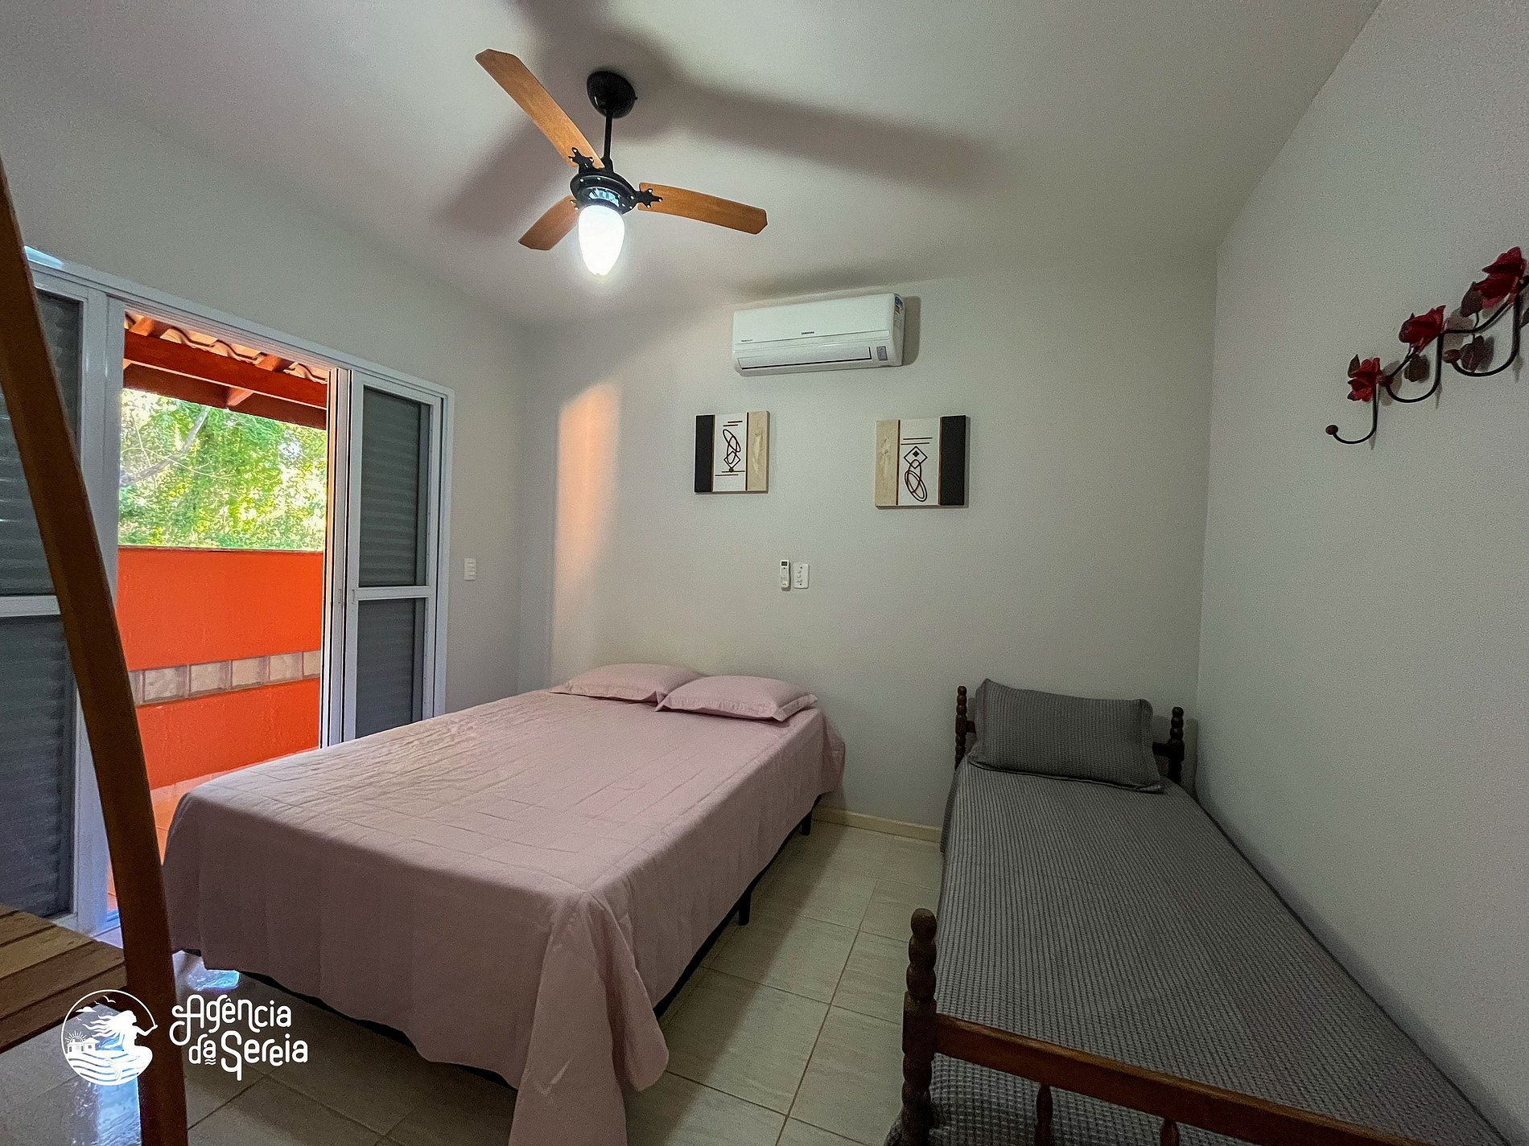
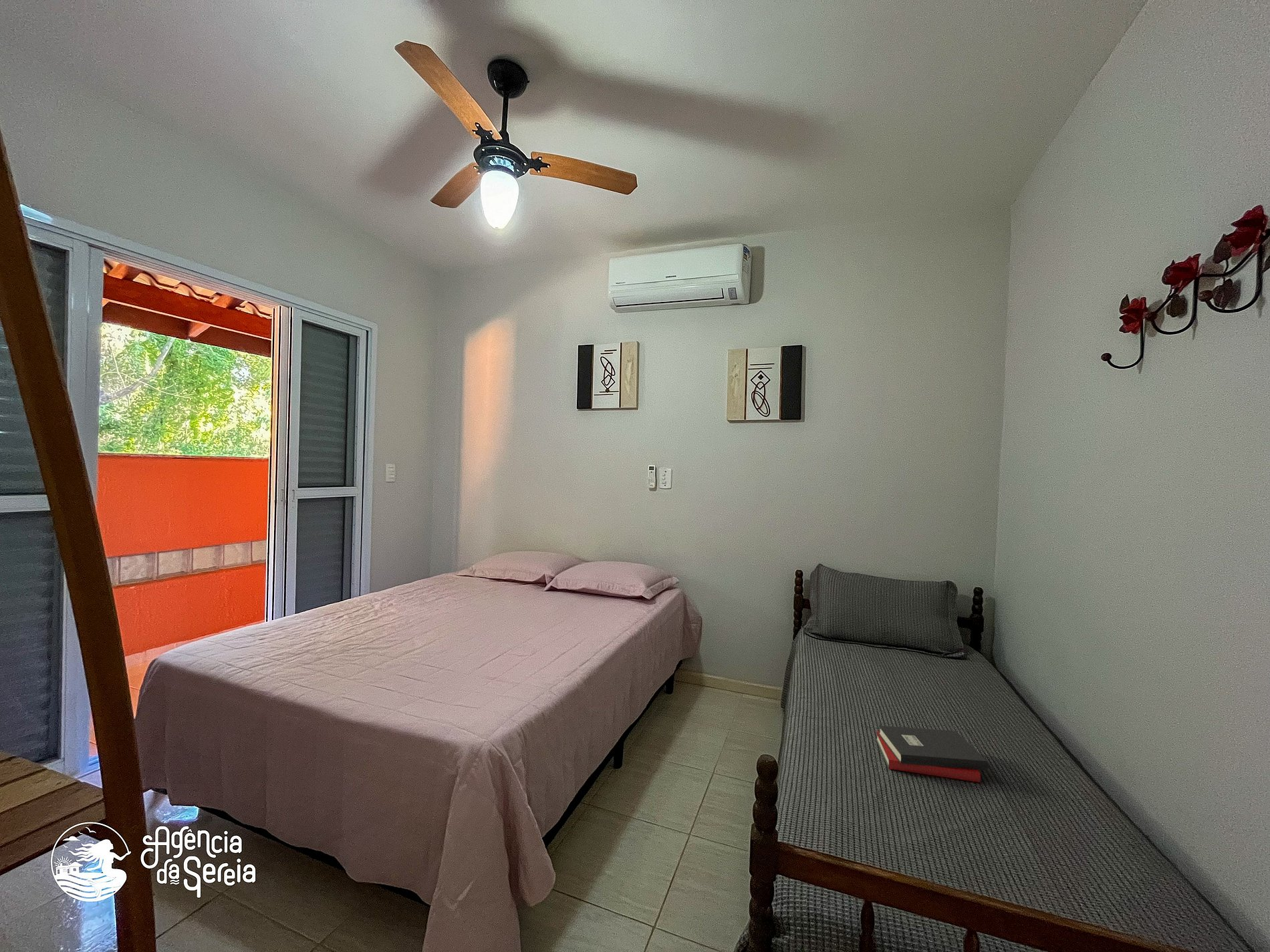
+ hardback book (928, 751)
